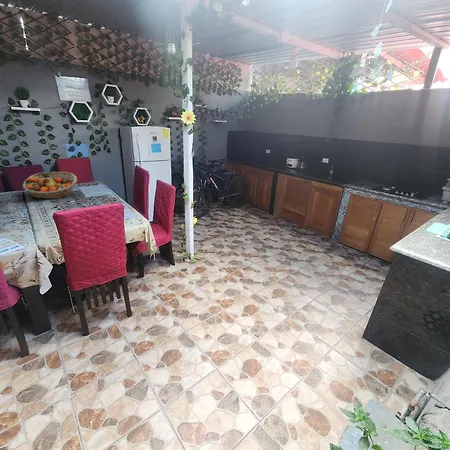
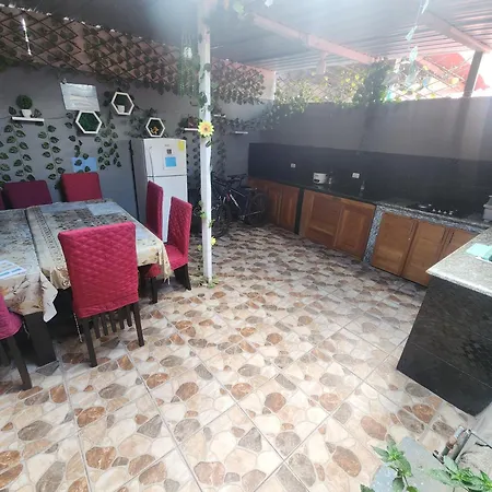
- fruit basket (51, 185)
